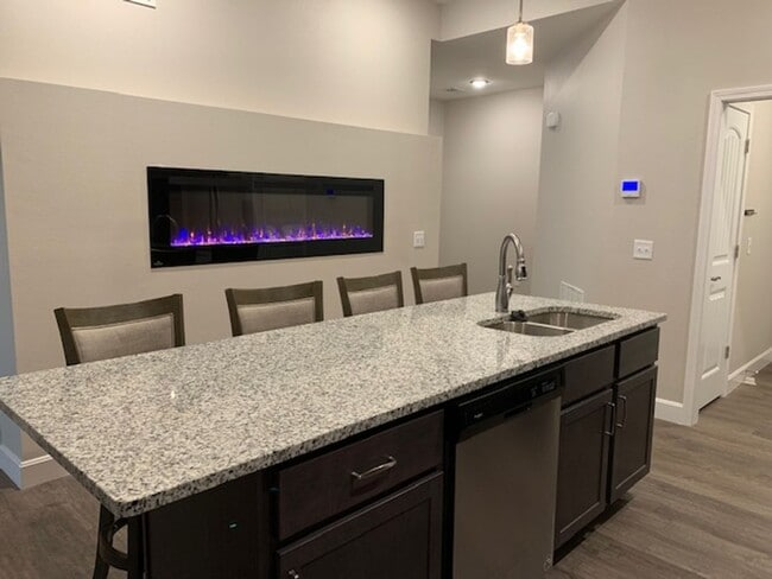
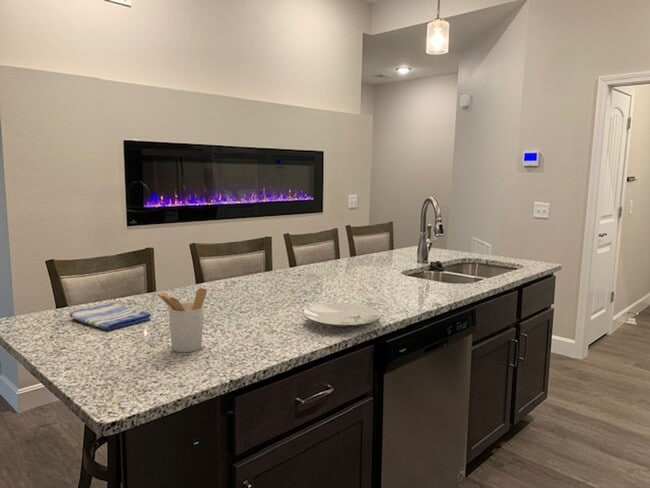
+ dish towel (110, 315)
+ plate (341, 318)
+ utensil holder (180, 319)
